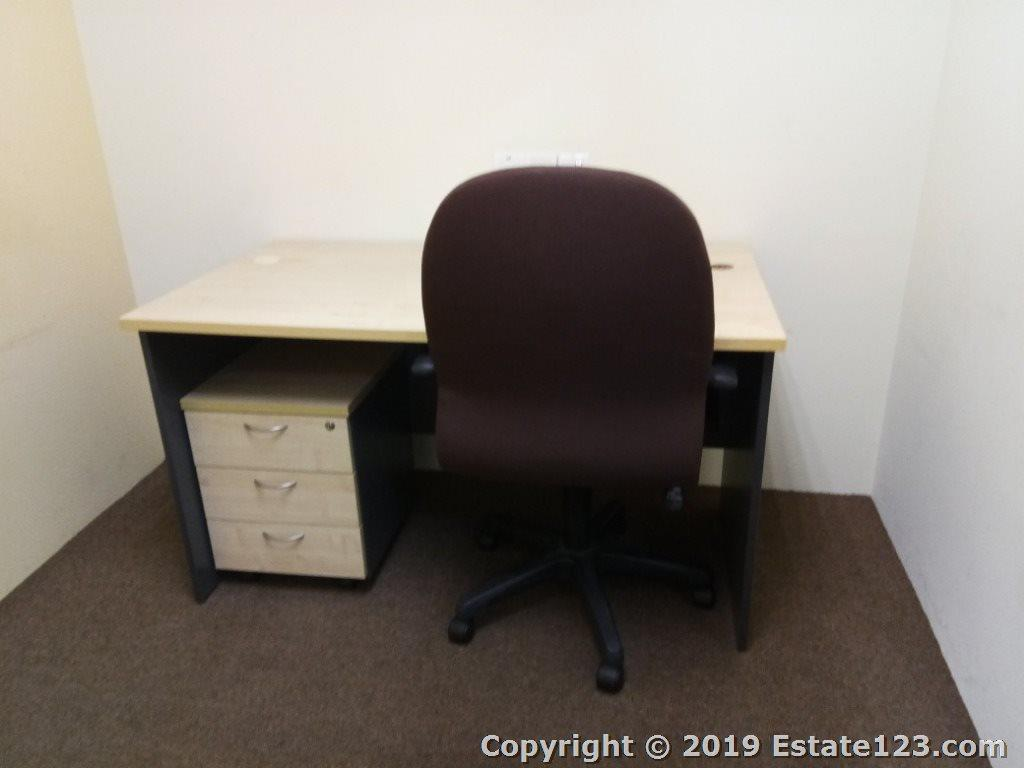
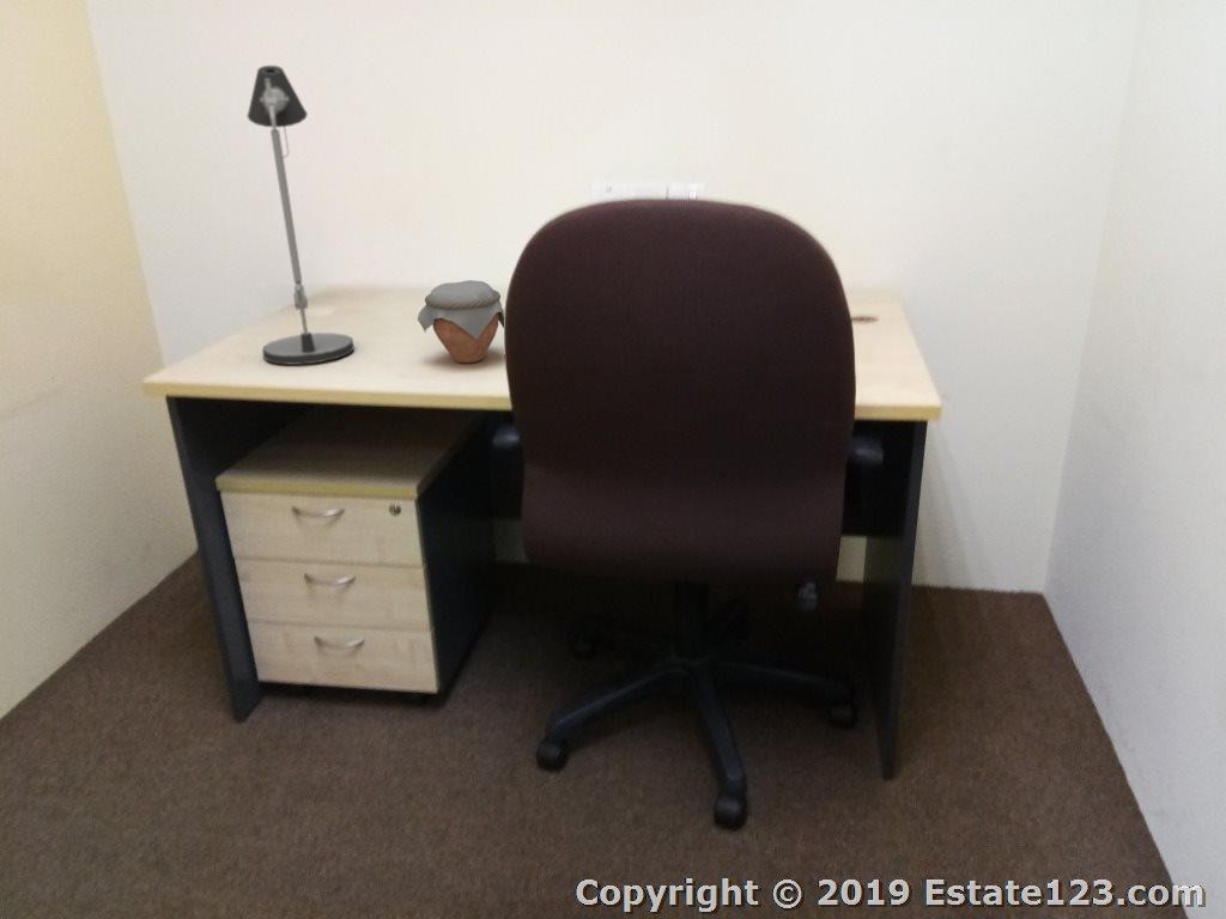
+ jar (466, 322)
+ desk lamp (289, 202)
